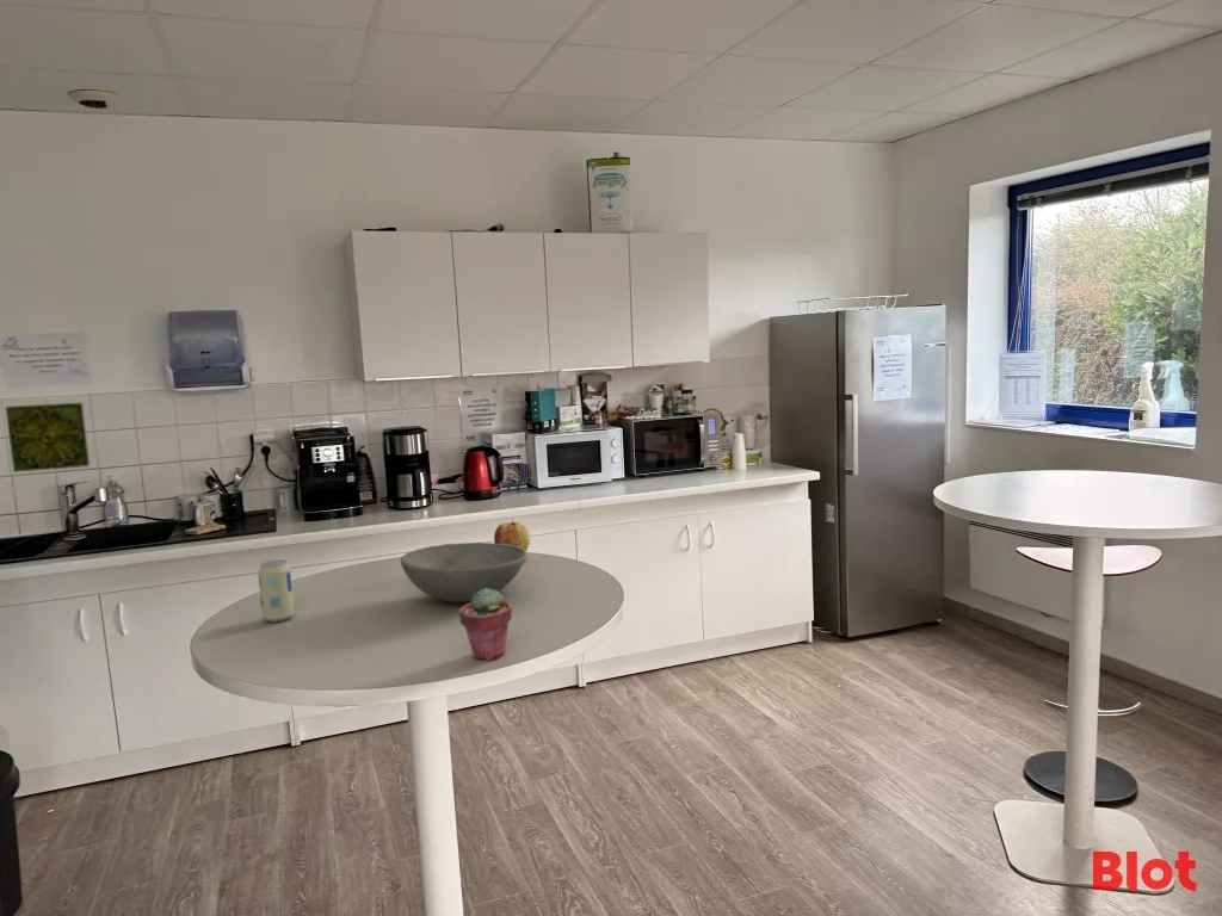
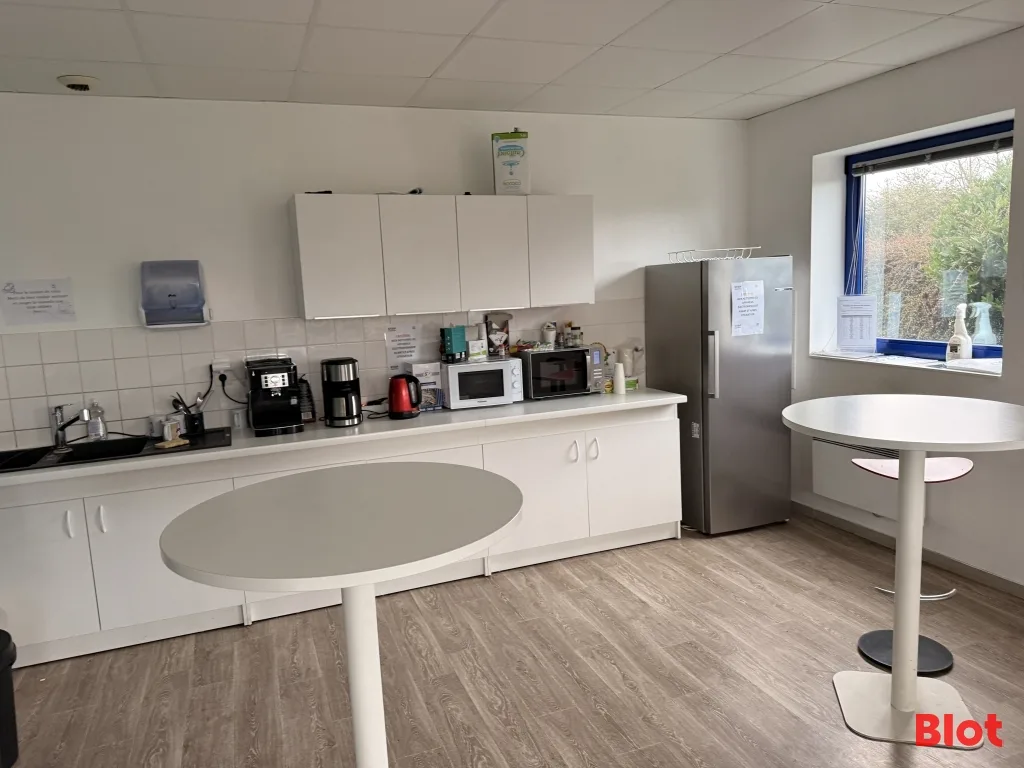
- apple (512, 540)
- bowl (465, 575)
- potted succulent (486, 620)
- decorative tile (48, 437)
- beverage can (276, 590)
